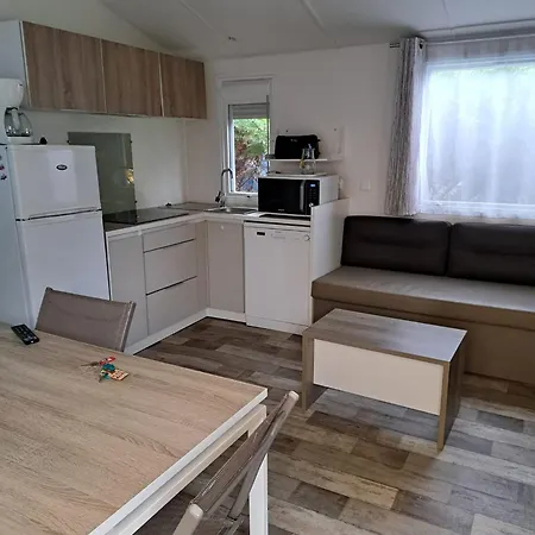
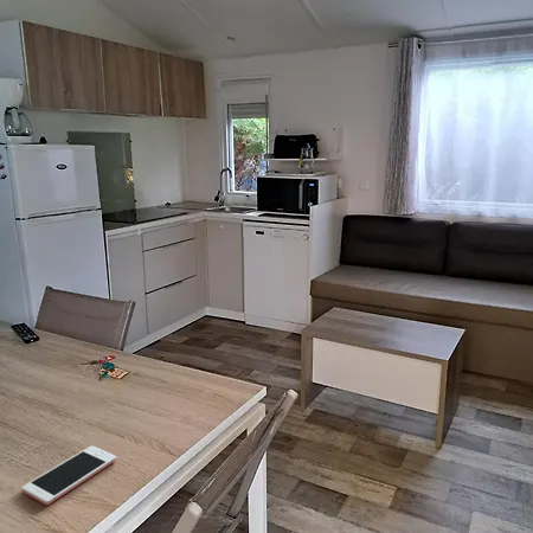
+ cell phone (71, 473)
